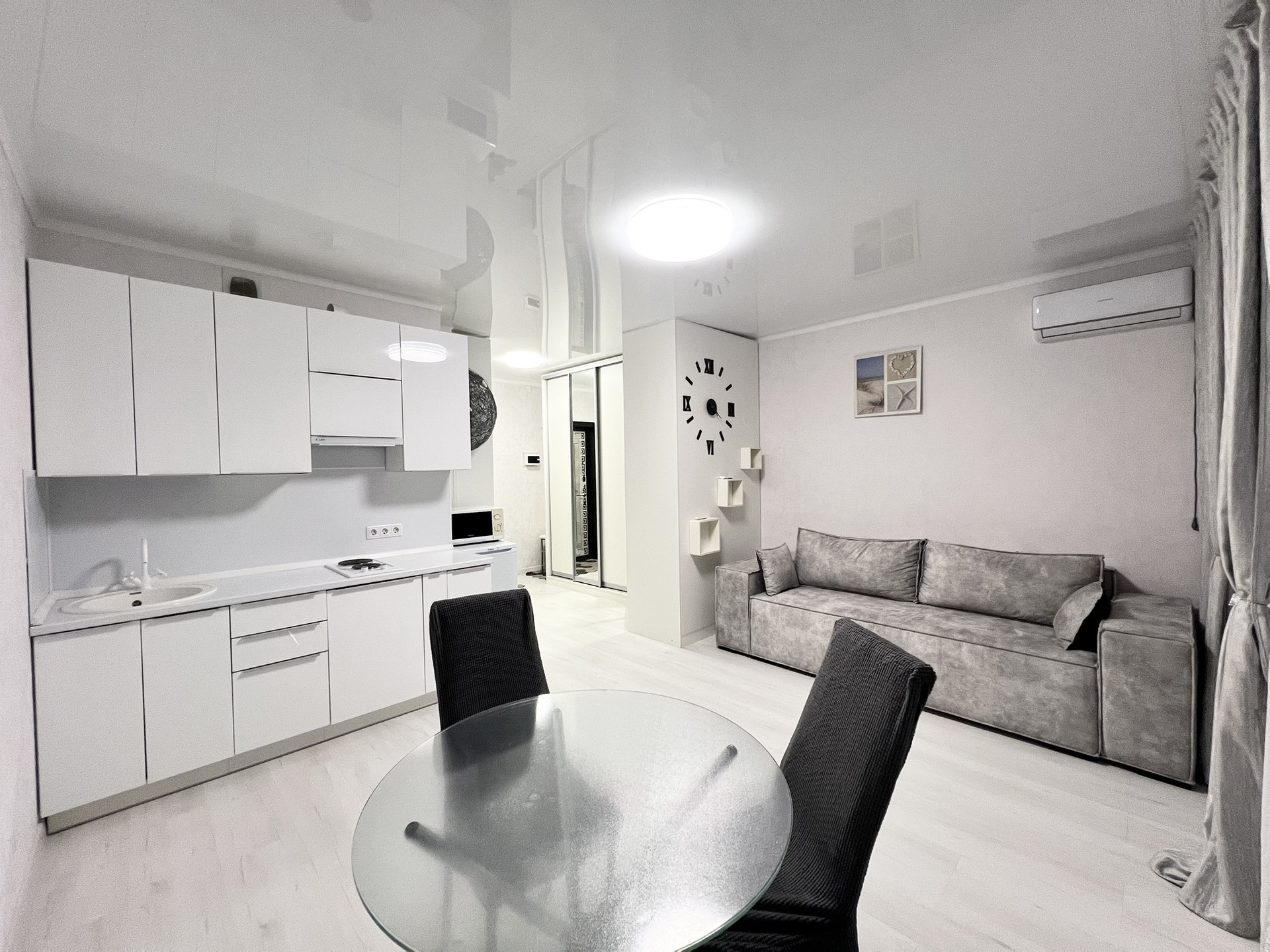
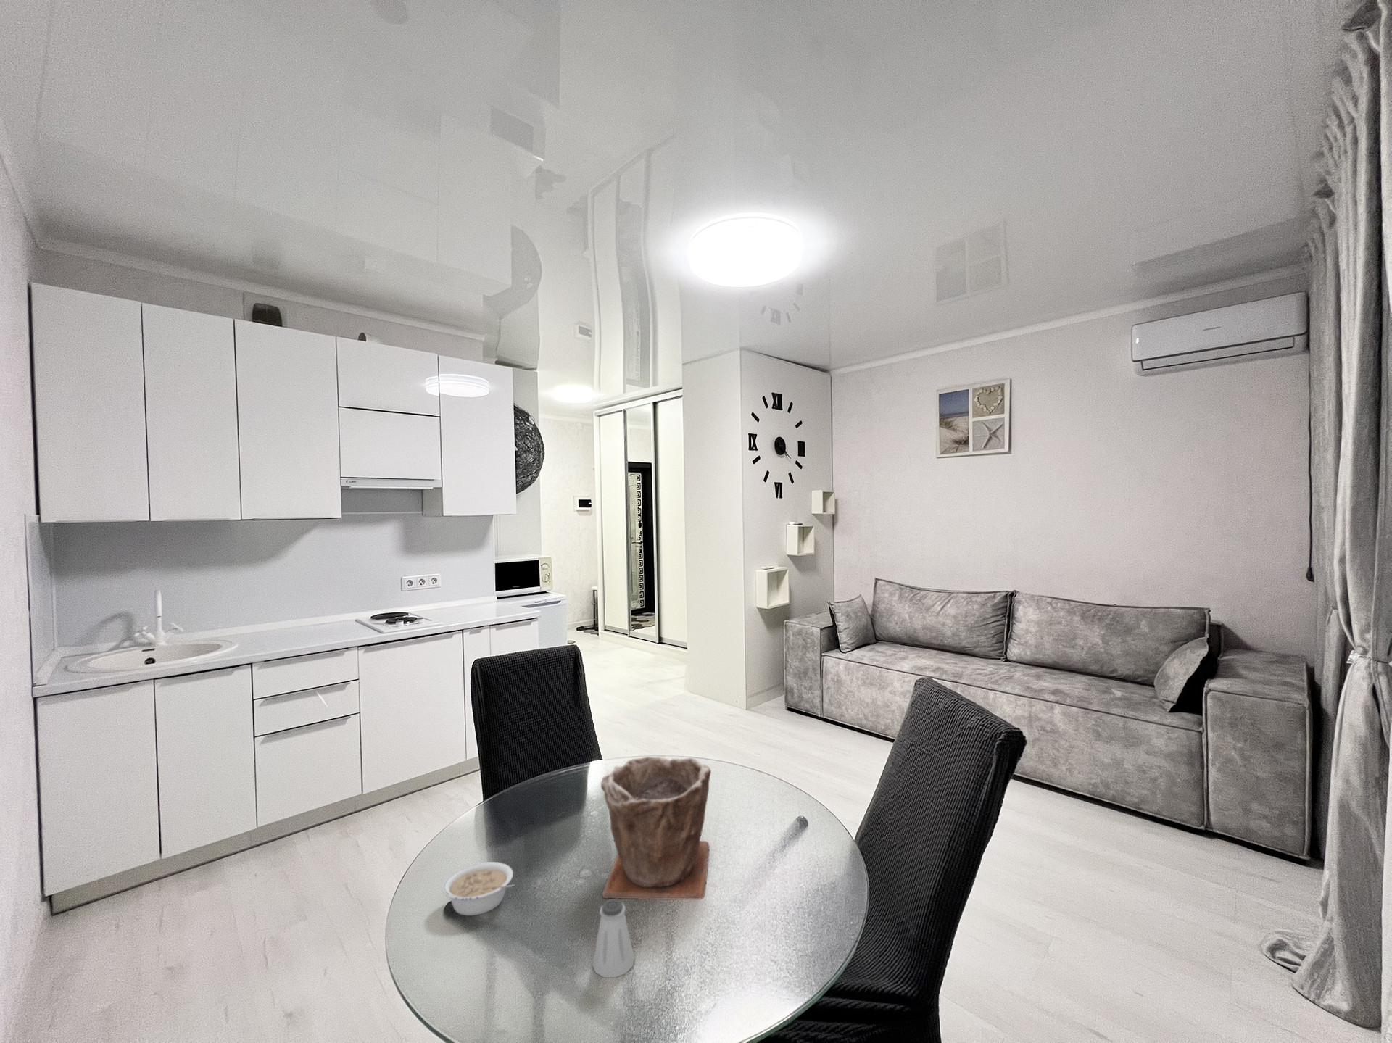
+ saltshaker (613, 932)
+ plant pot (658, 818)
+ legume (481, 887)
